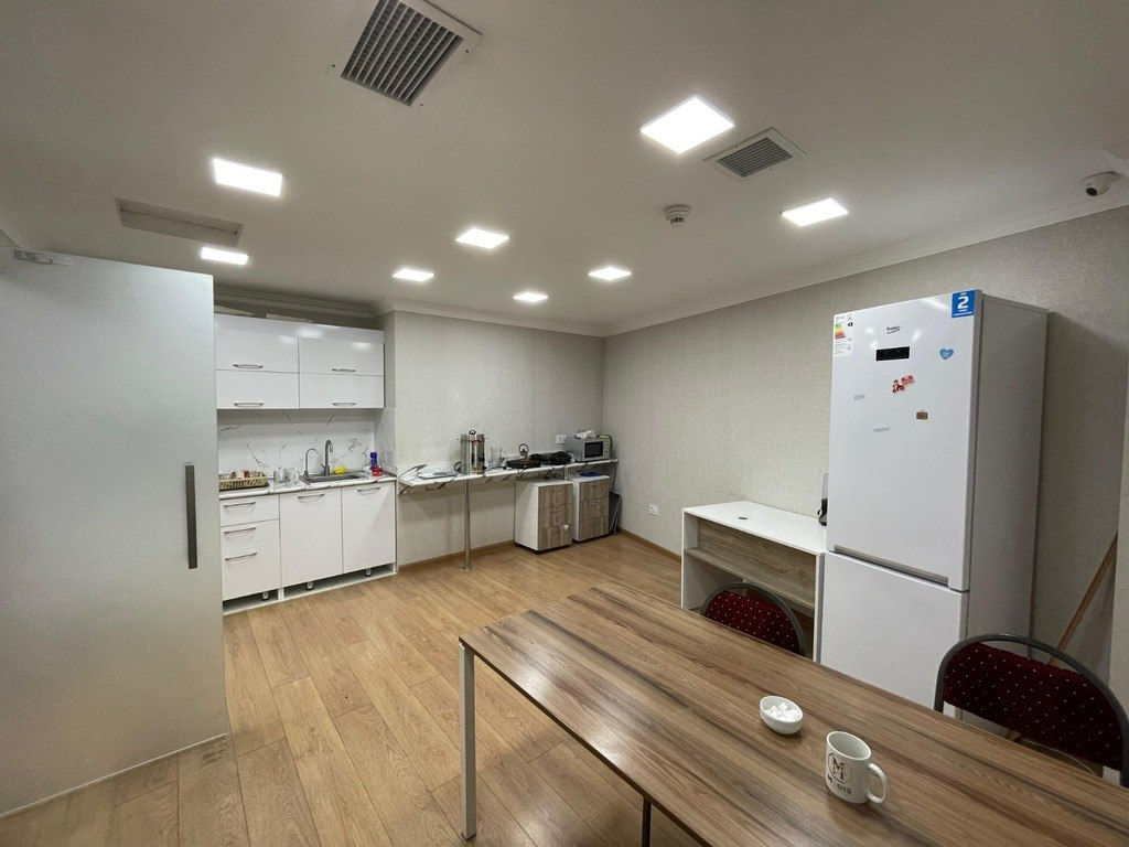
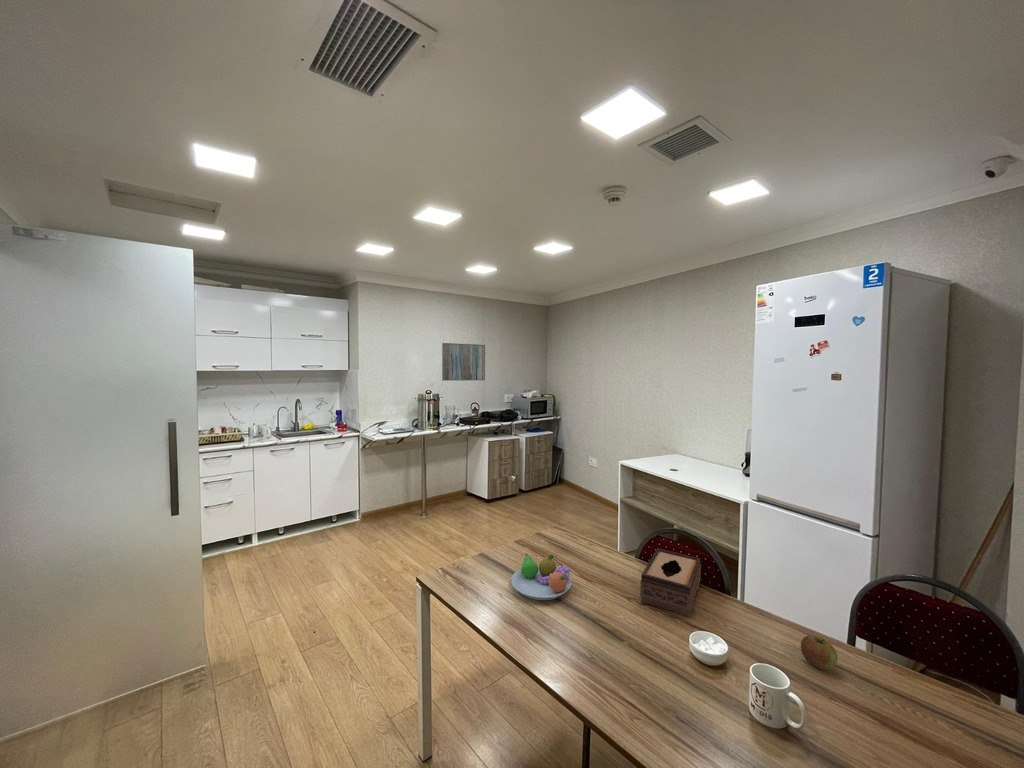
+ tissue box (671, 579)
+ fruit bowl (540, 573)
+ wall art (464, 362)
+ apple (818, 650)
